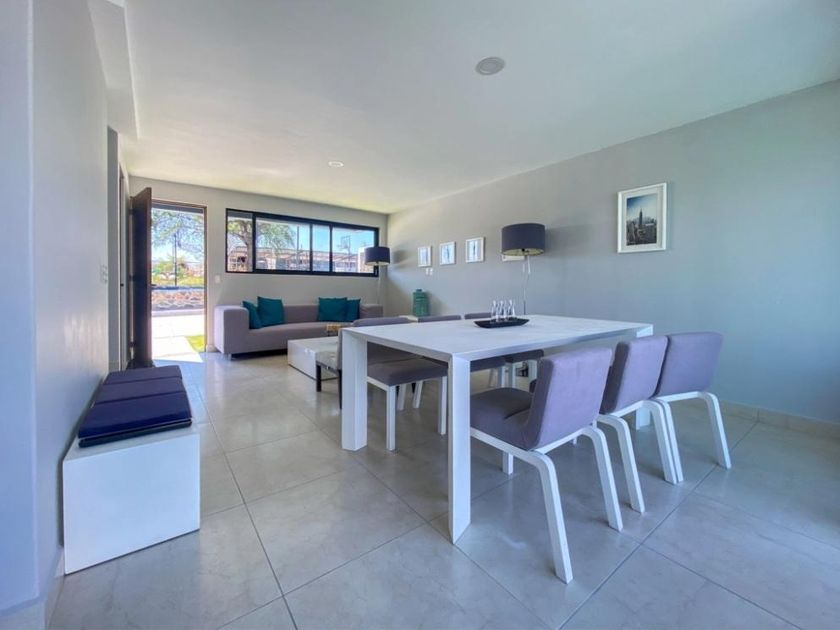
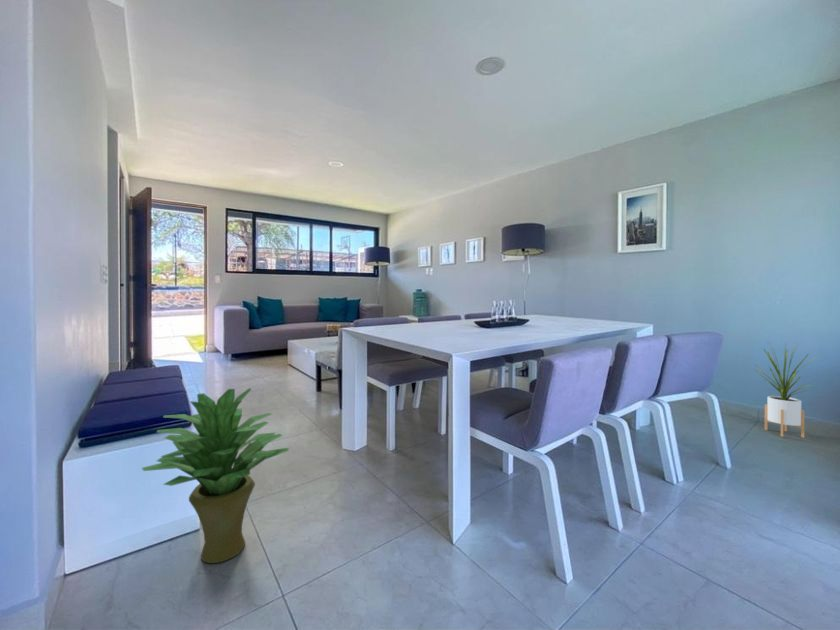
+ potted plant (221, 469)
+ house plant (785, 387)
